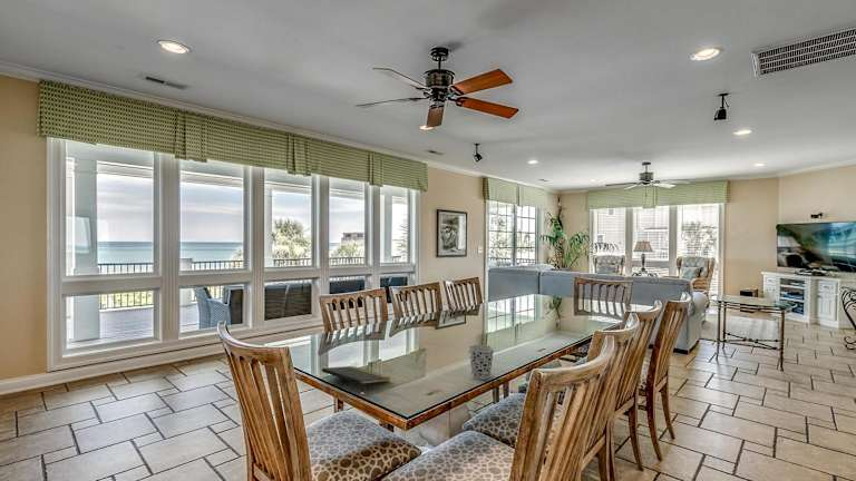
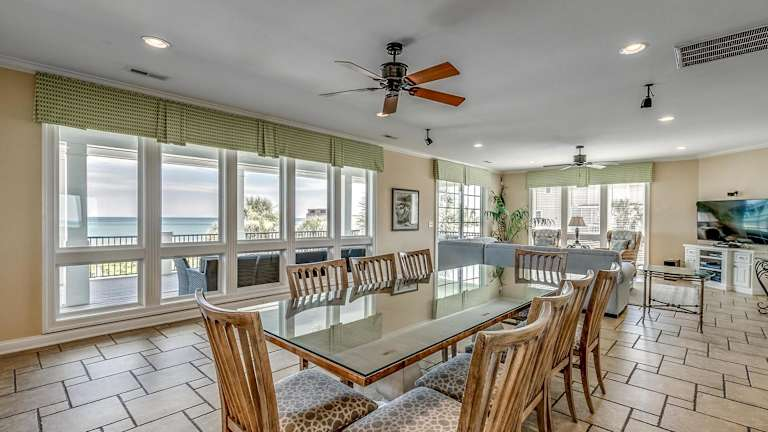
- notepad (356, 374)
- cup (480, 362)
